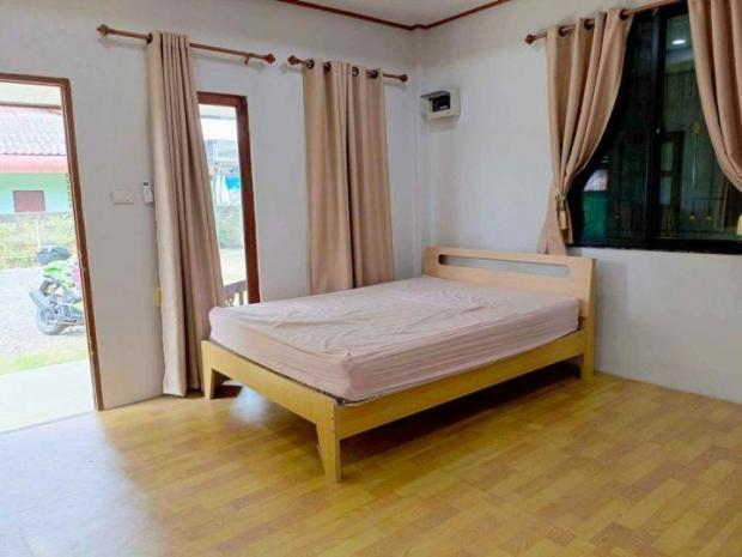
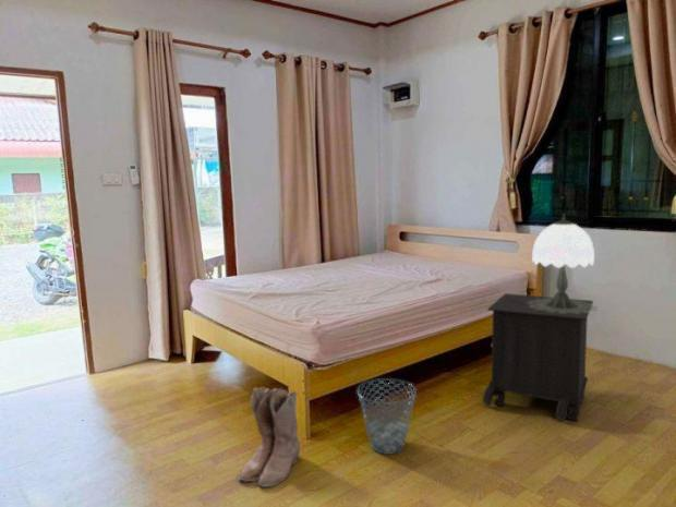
+ nightstand (538, 352)
+ boots (268, 431)
+ table lamp (551, 258)
+ waste basket (387, 418)
